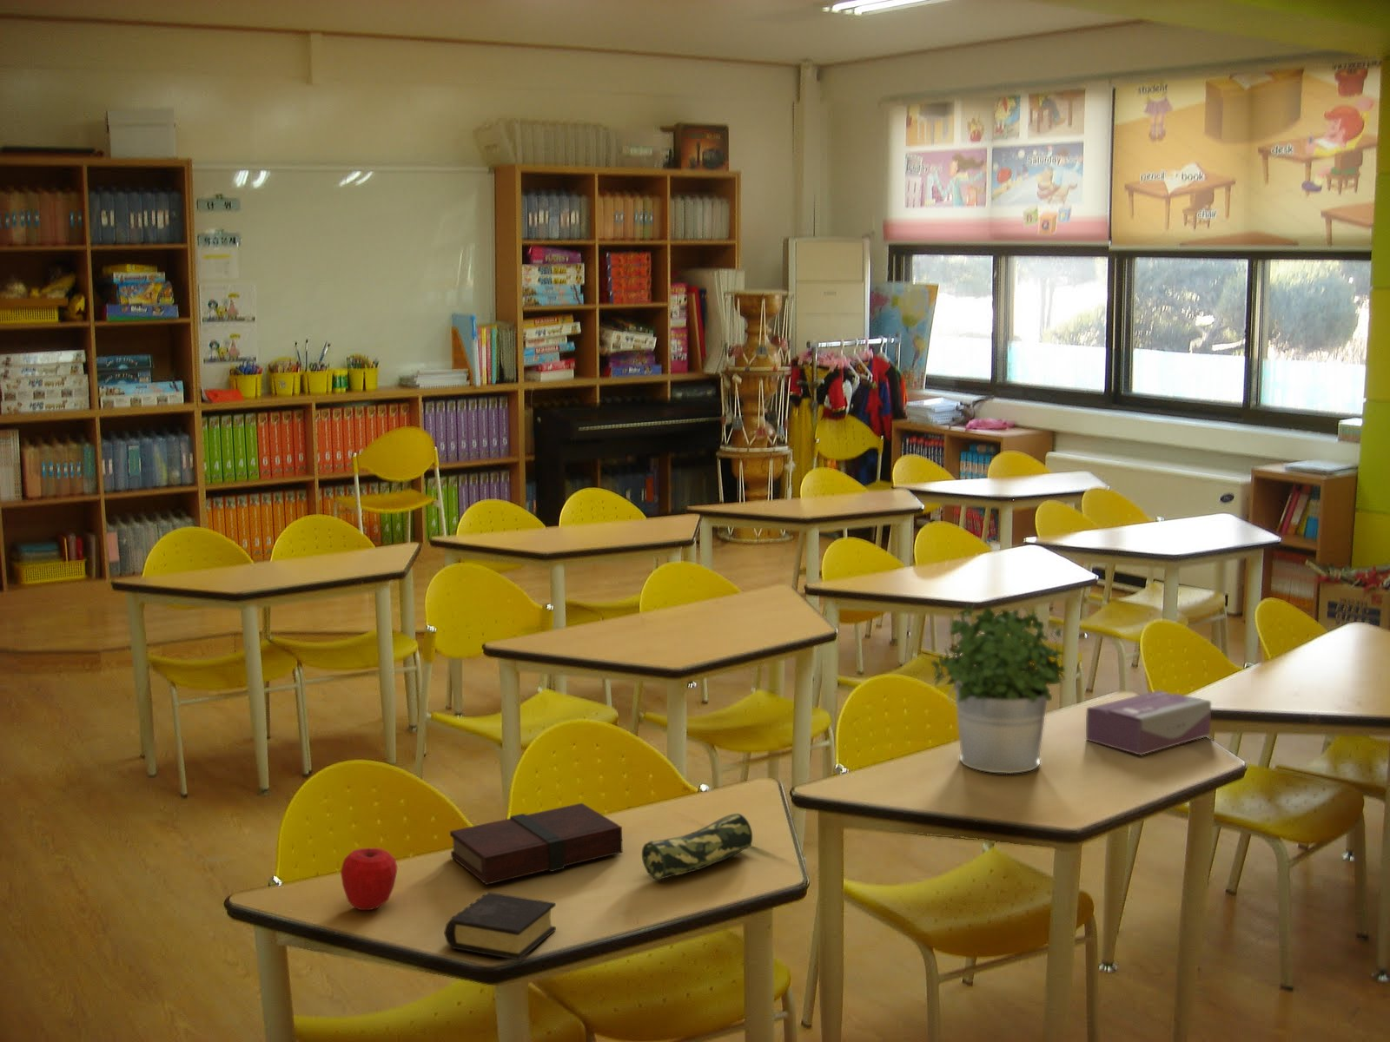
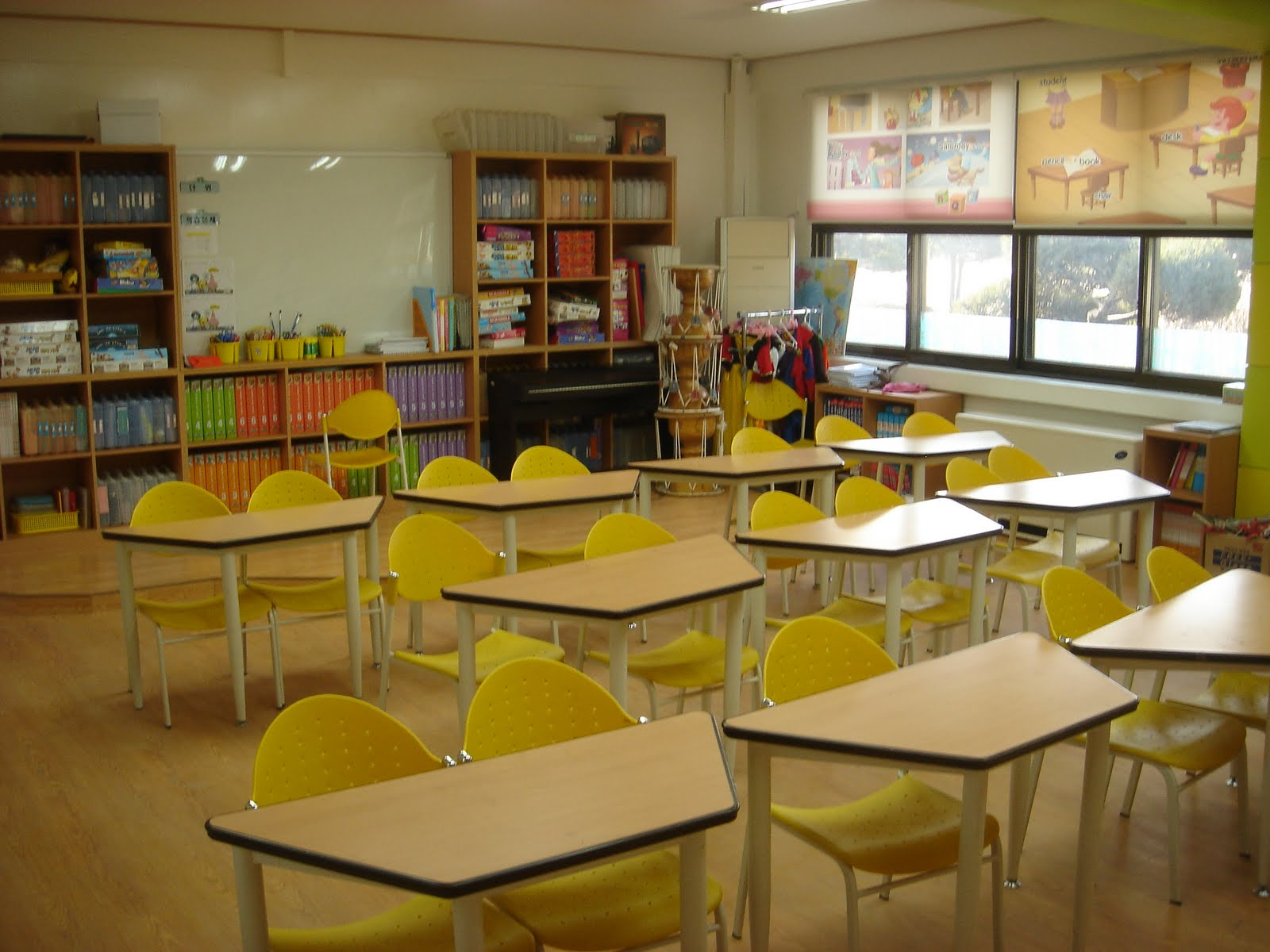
- tissue box (1148, 720)
- apple (369, 877)
- book (499, 924)
- potted plant (993, 683)
- pencil case (696, 847)
- book (536, 842)
